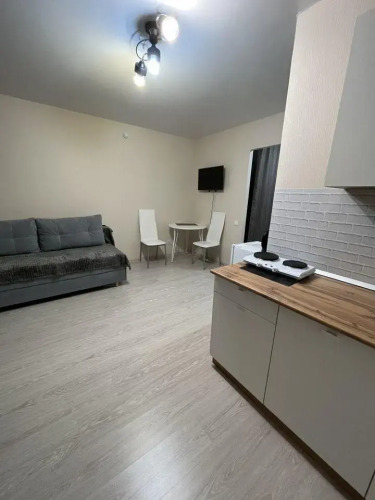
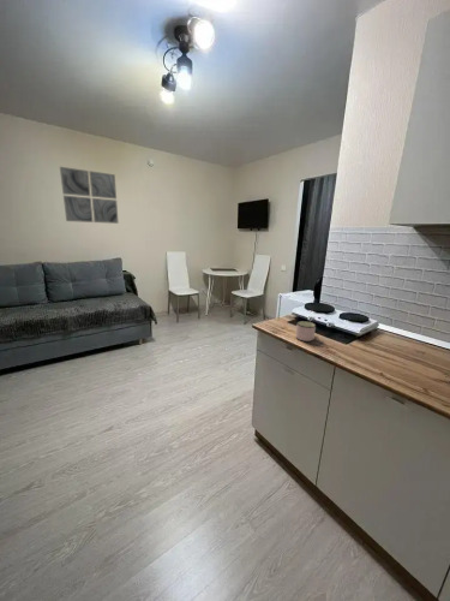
+ mug (306, 329)
+ wall art (91, 196)
